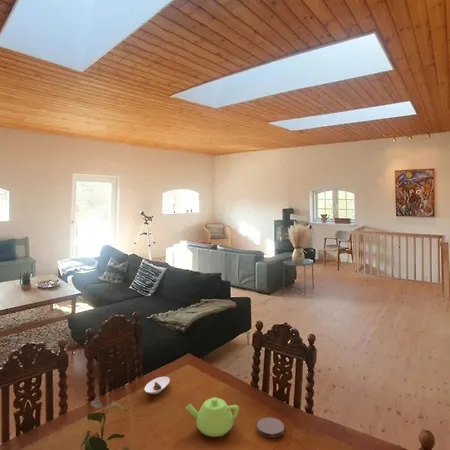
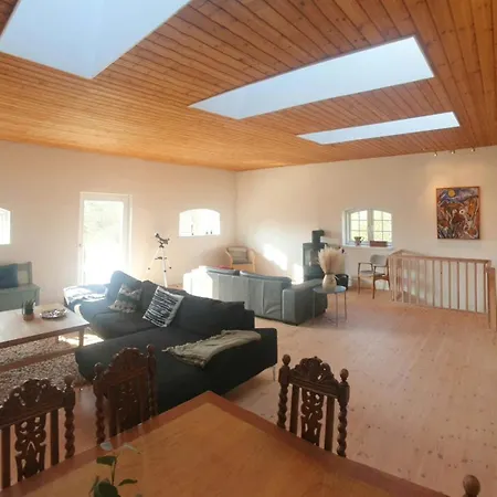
- teapot (212, 413)
- coaster (270, 427)
- saucer (157, 386)
